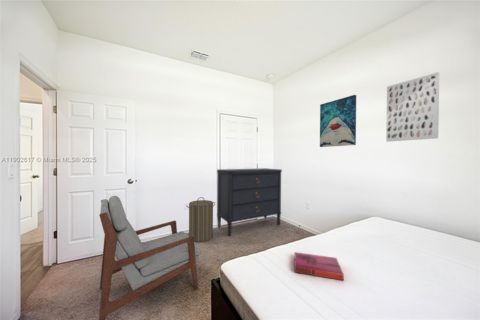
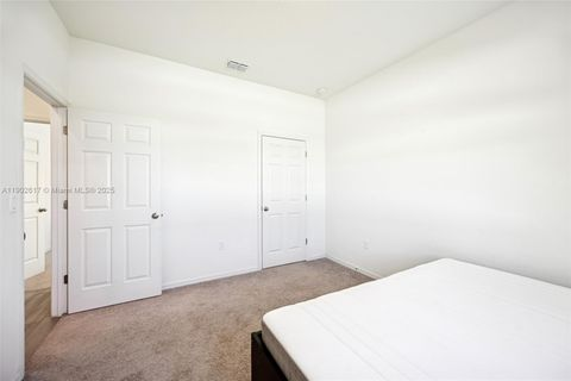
- wall art (336, 123)
- hardback book (316, 264)
- dresser (249, 197)
- laundry hamper (201, 217)
- wall art (410, 110)
- armchair (151, 241)
